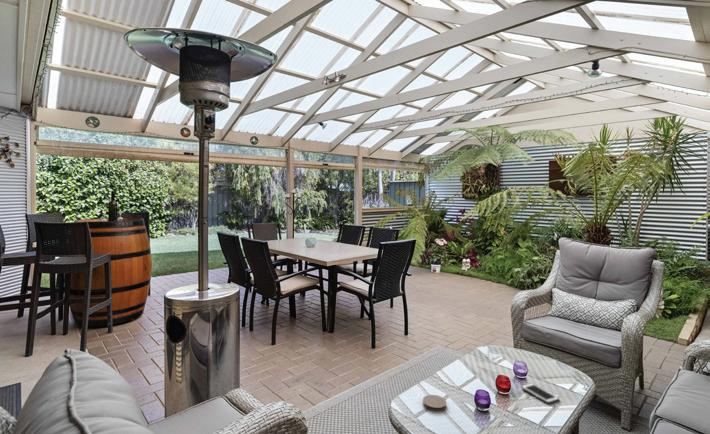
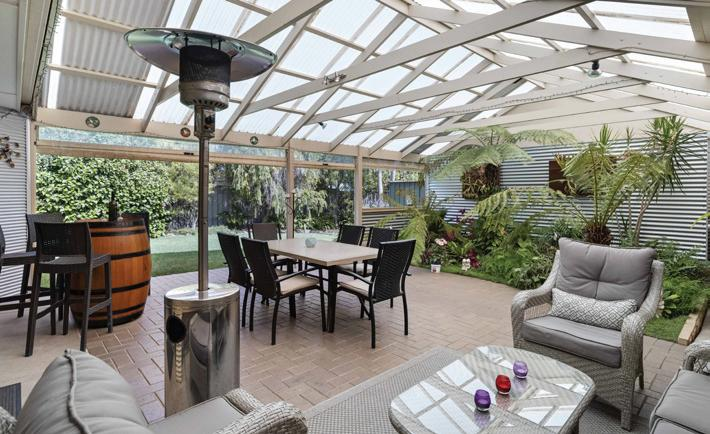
- cell phone (539, 392)
- coaster (434, 402)
